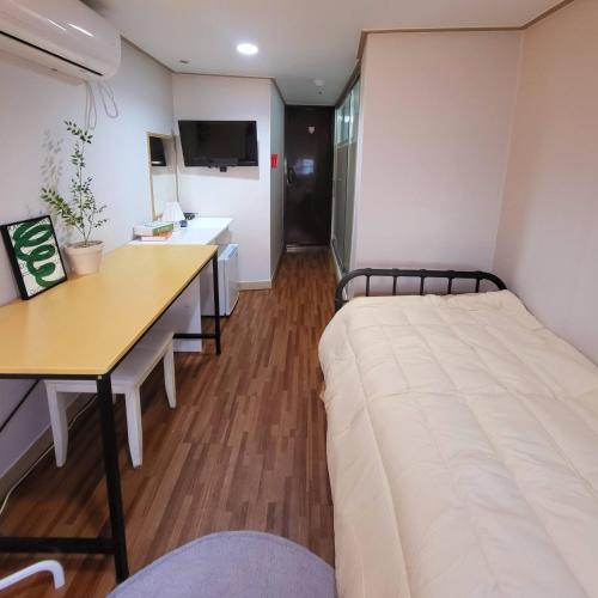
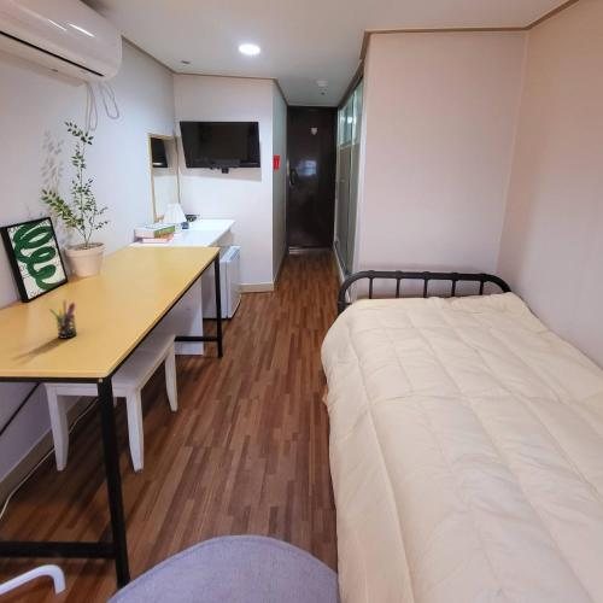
+ pen holder (63, 318)
